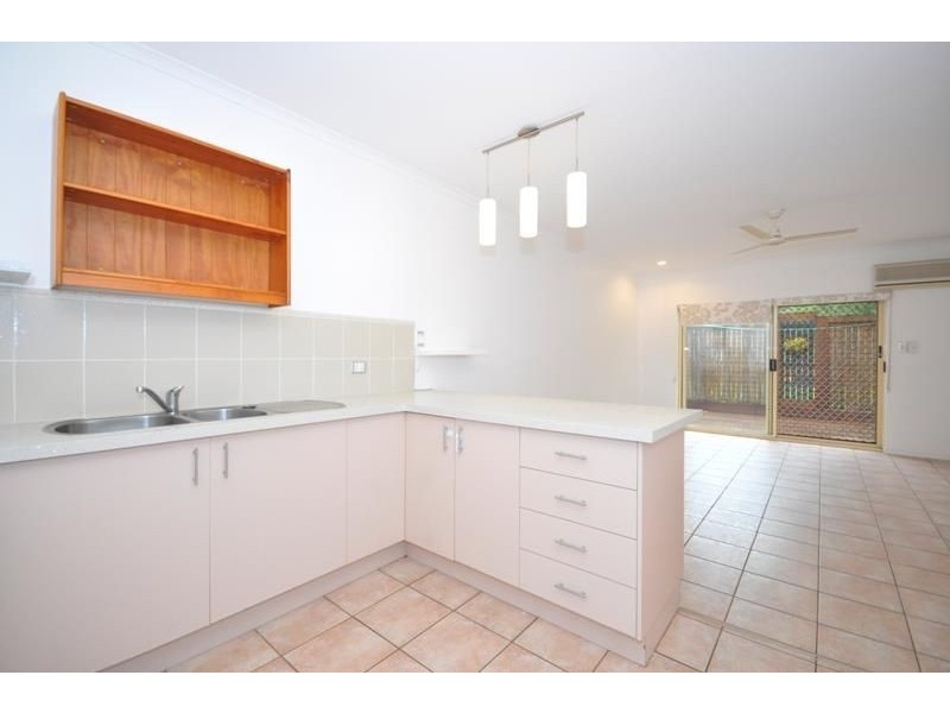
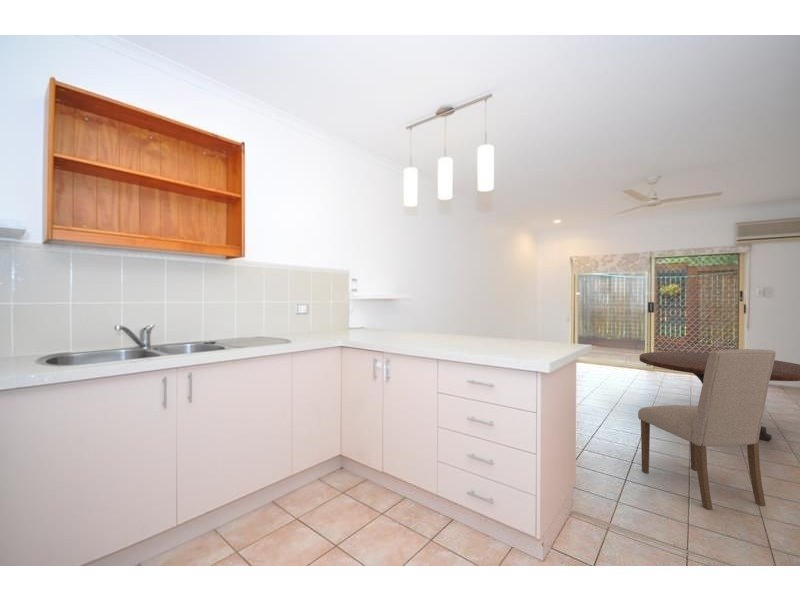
+ round table (702, 383)
+ dining chair (699, 415)
